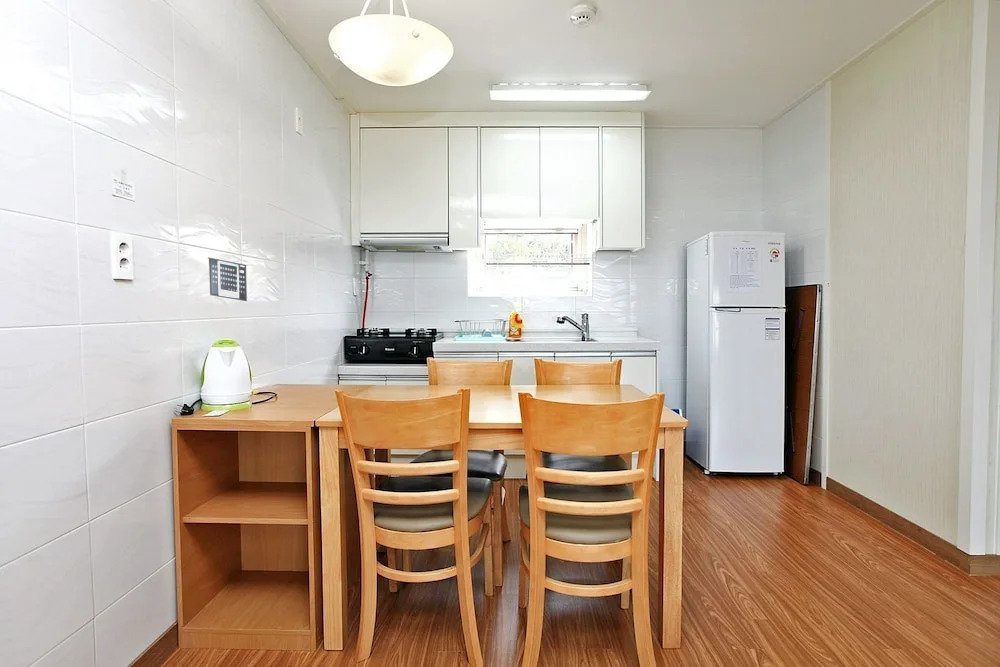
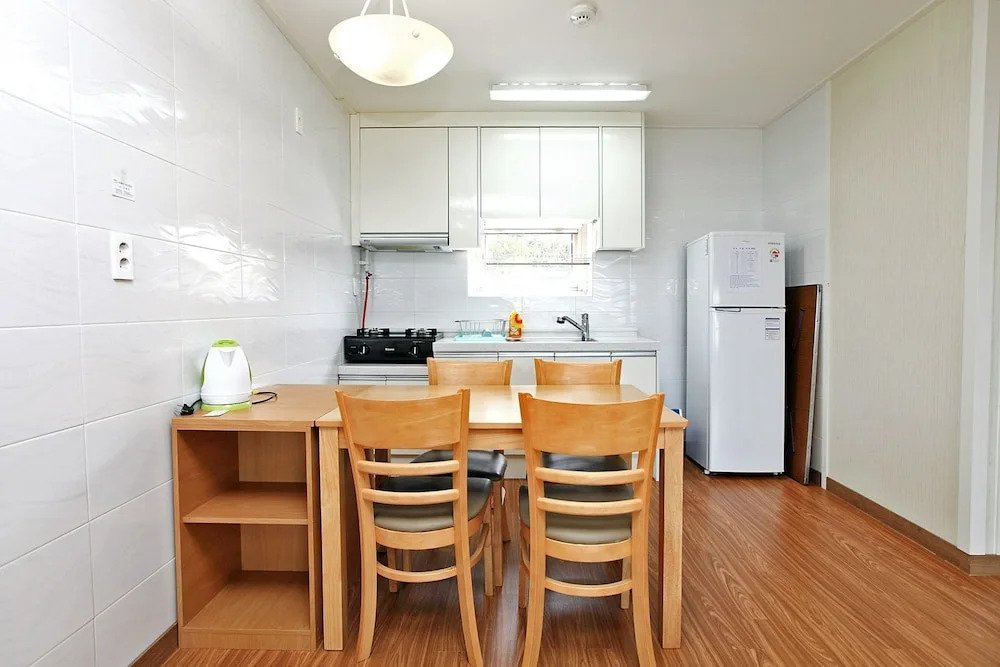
- calendar (228, 280)
